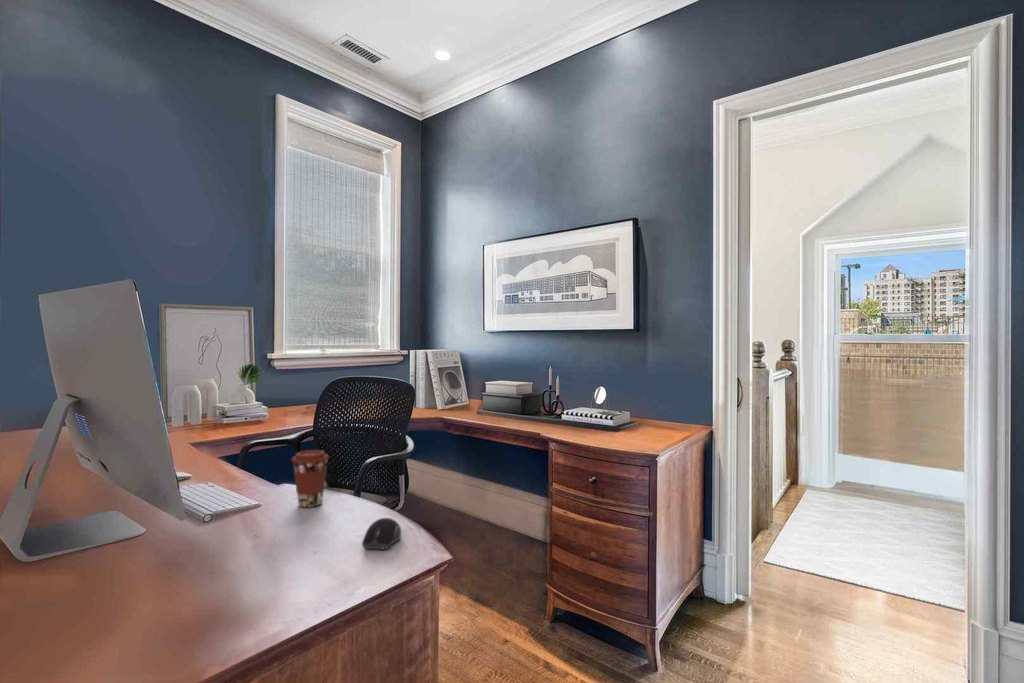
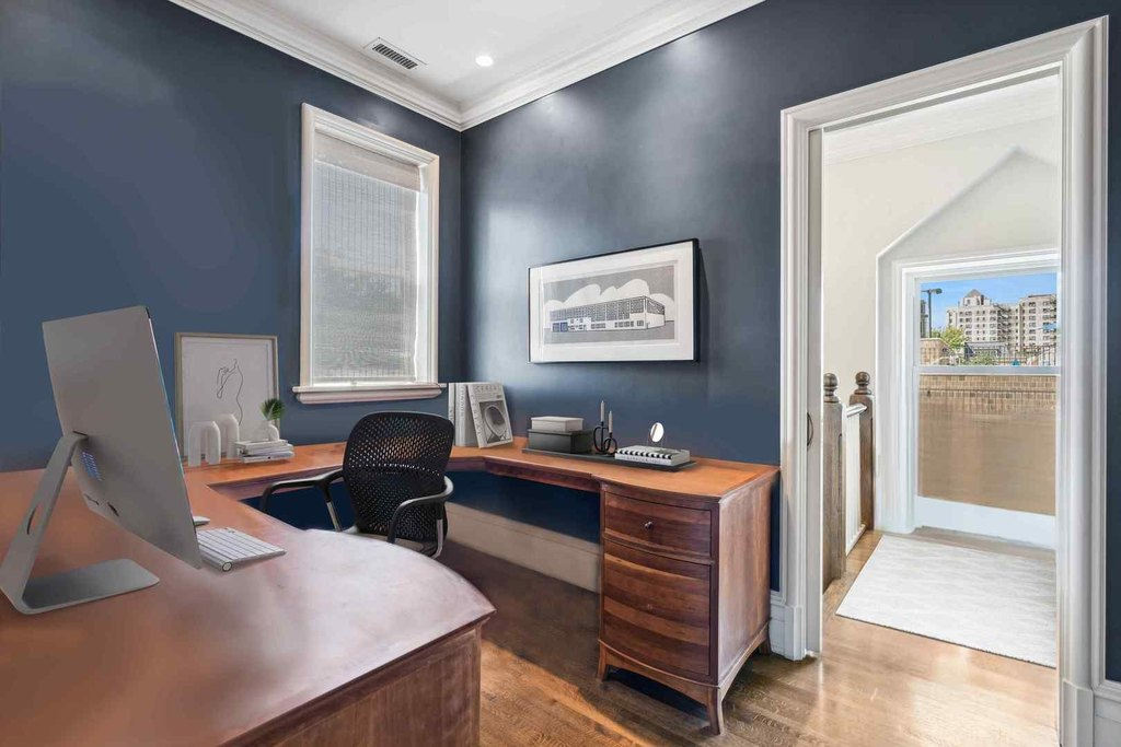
- coffee cup (310, 478)
- computer mouse (382, 530)
